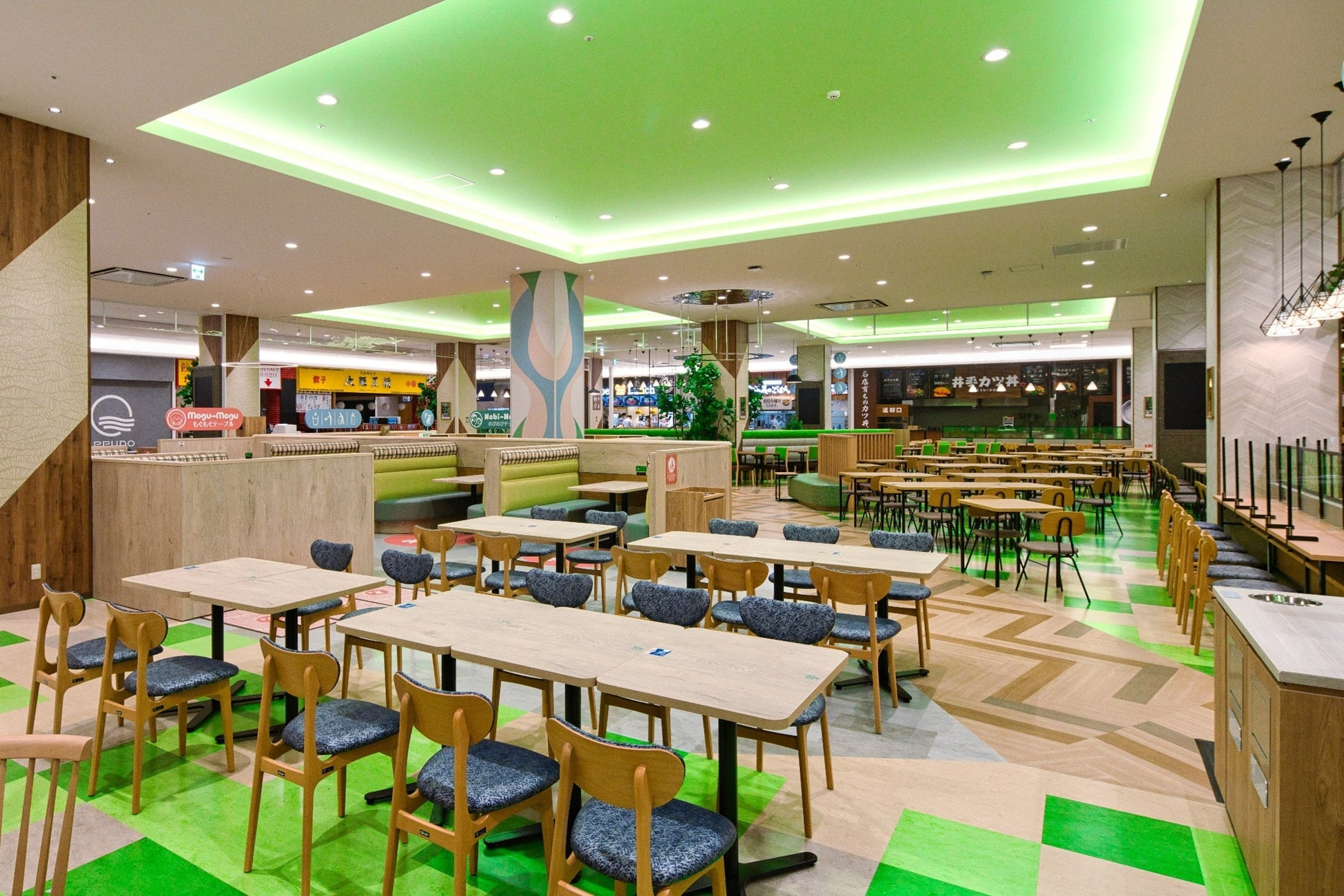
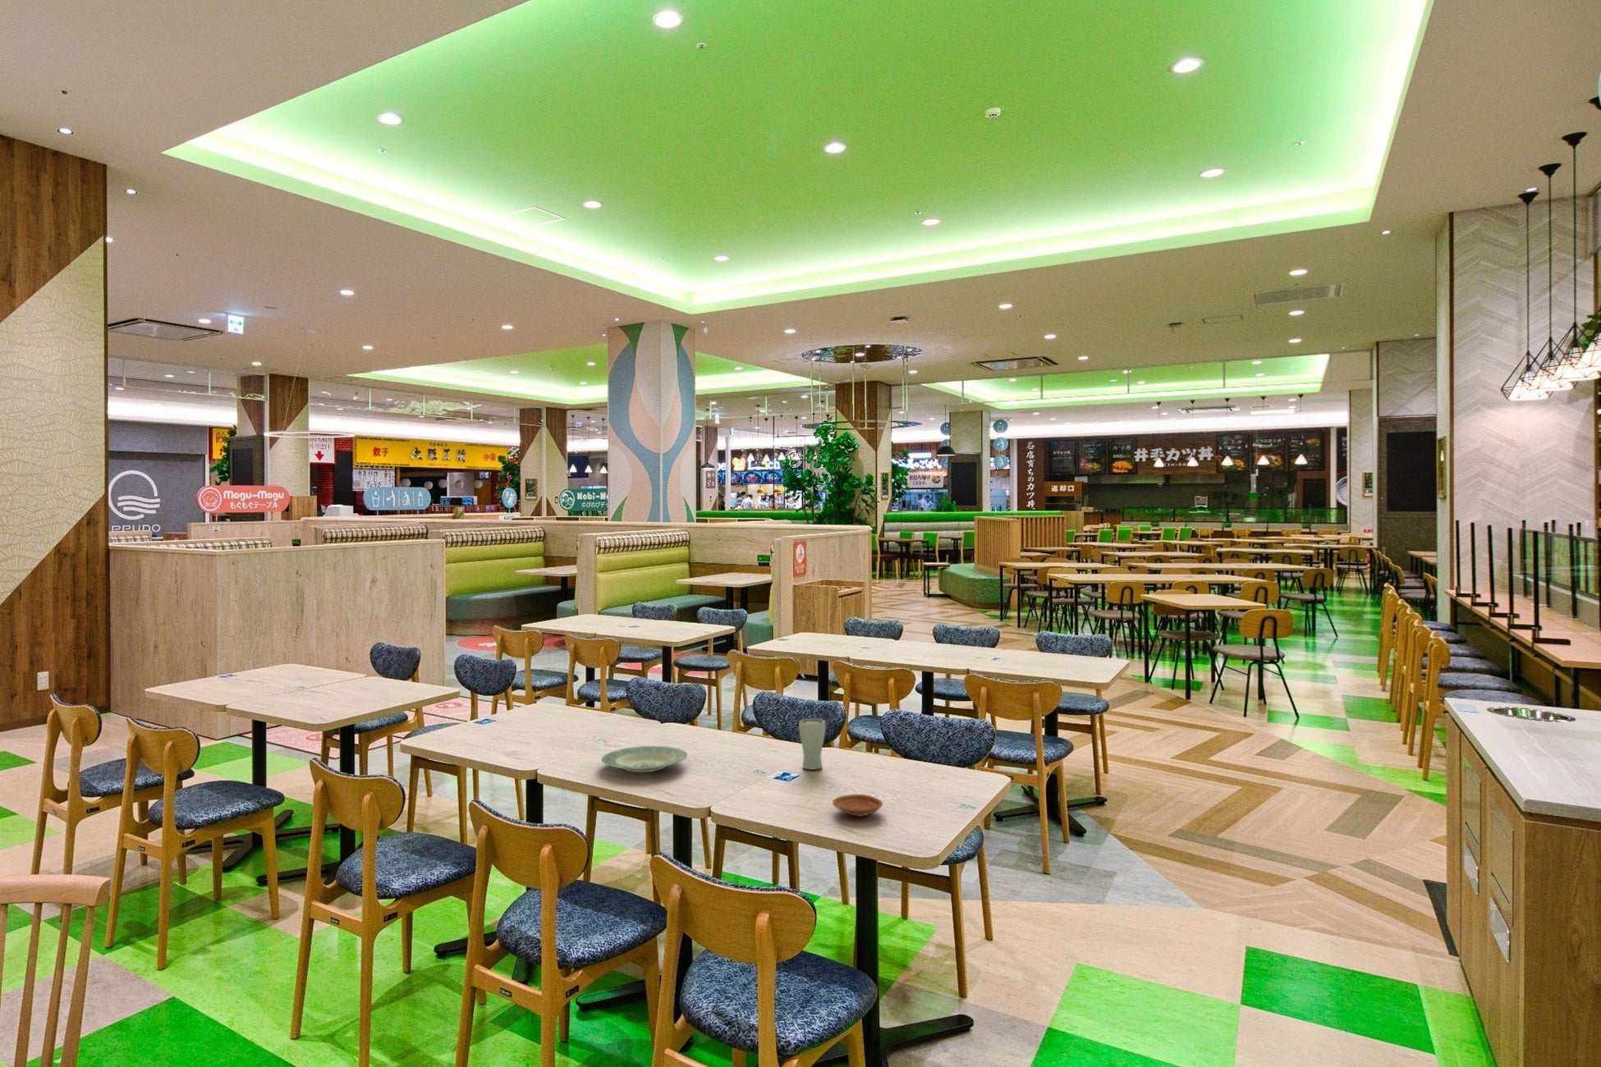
+ plate (858, 807)
+ plate (644, 762)
+ drinking glass (812, 743)
